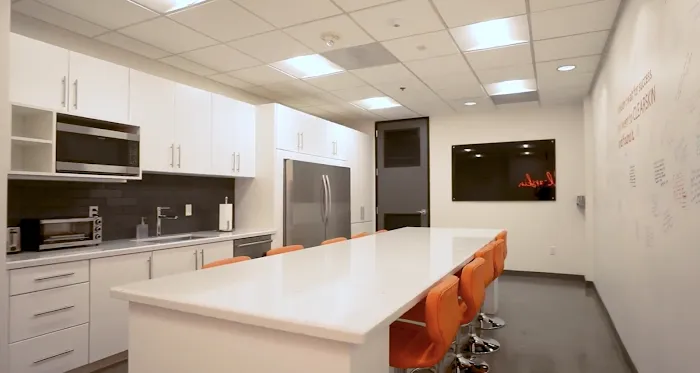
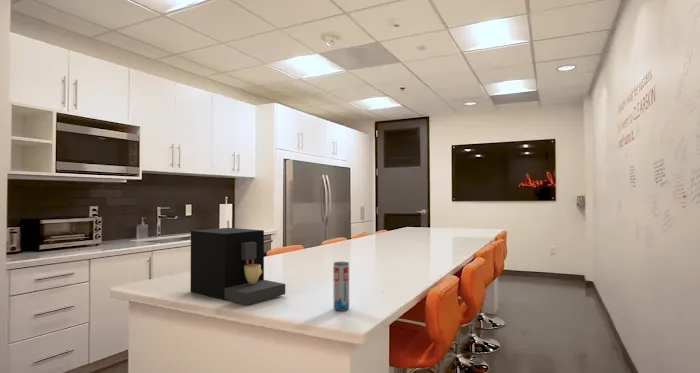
+ beverage can (341, 285)
+ coffee maker (236, 262)
